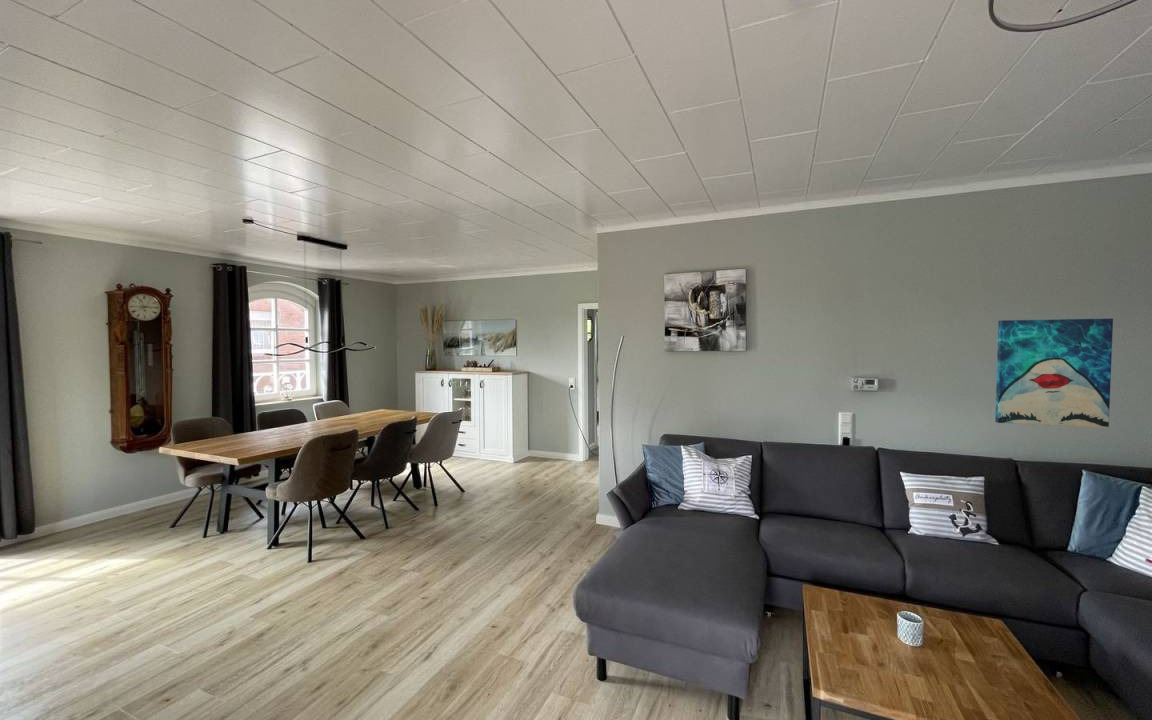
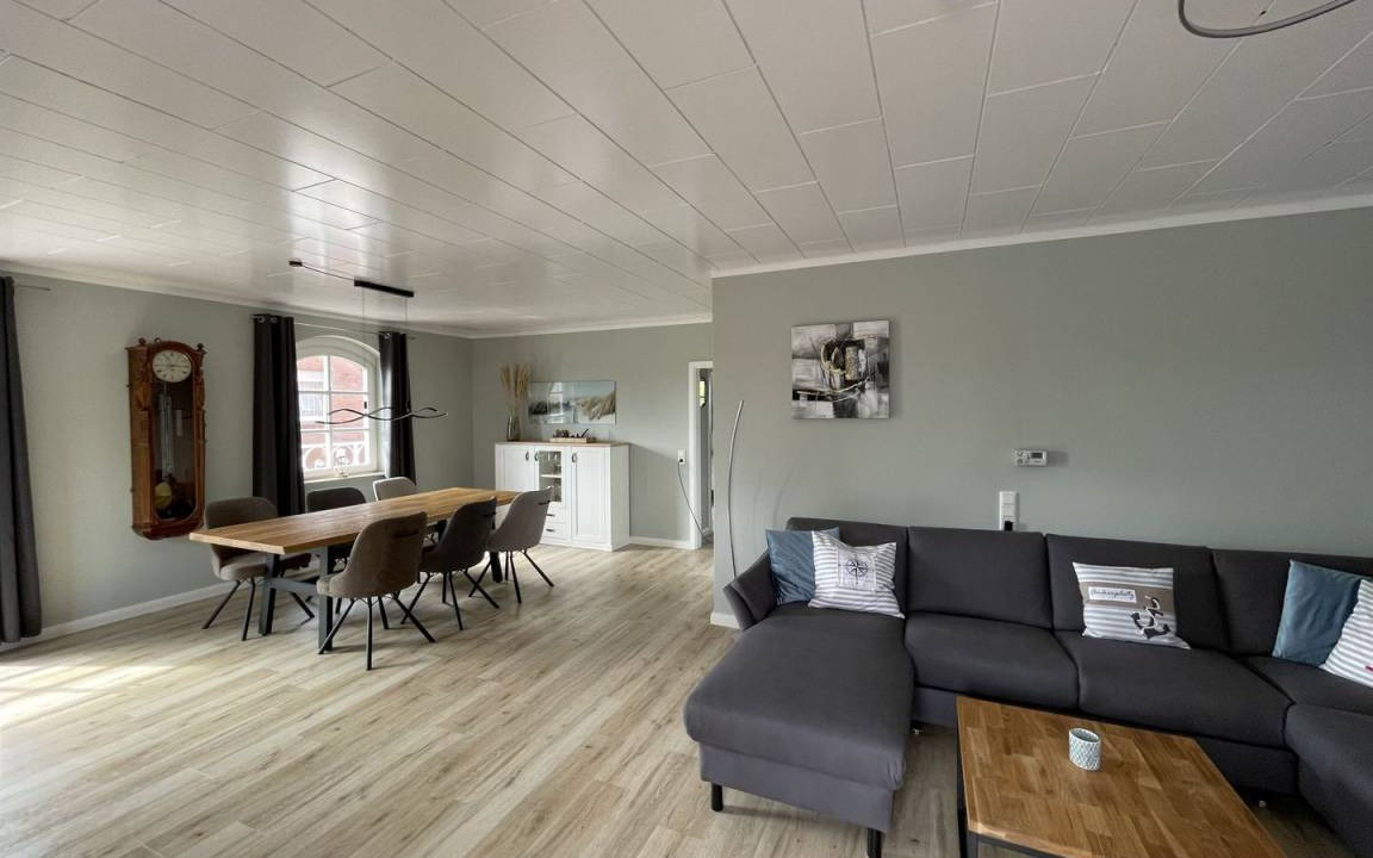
- wall art (1051, 372)
